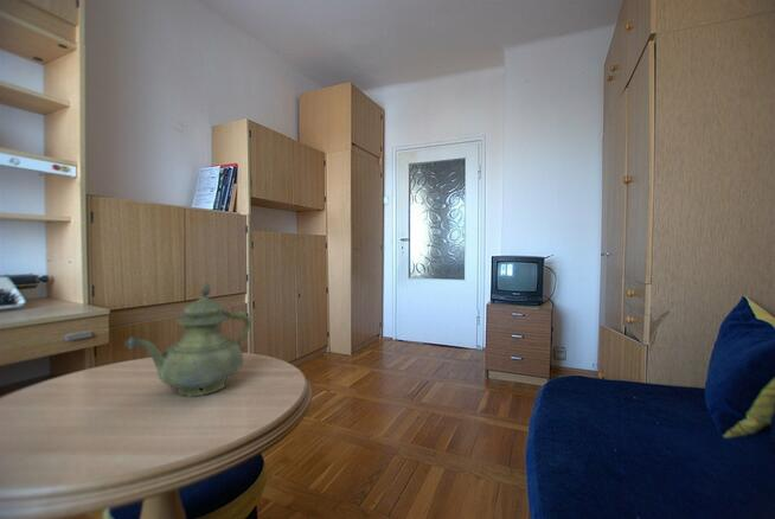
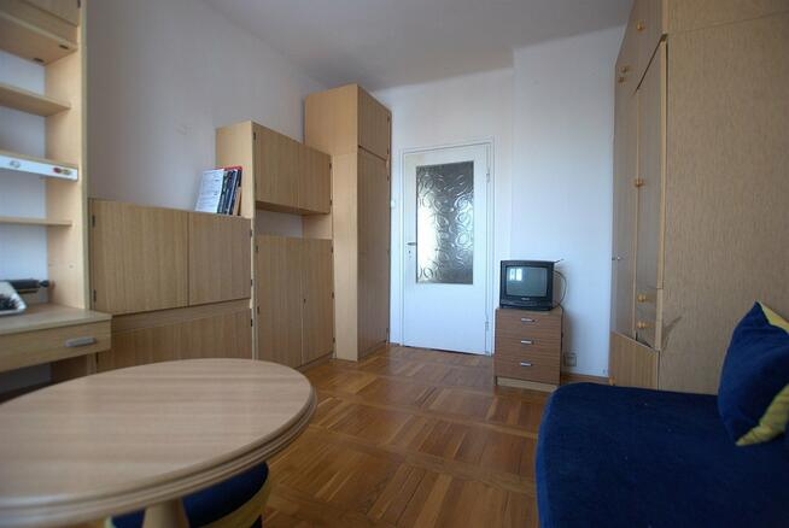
- teapot (196, 335)
